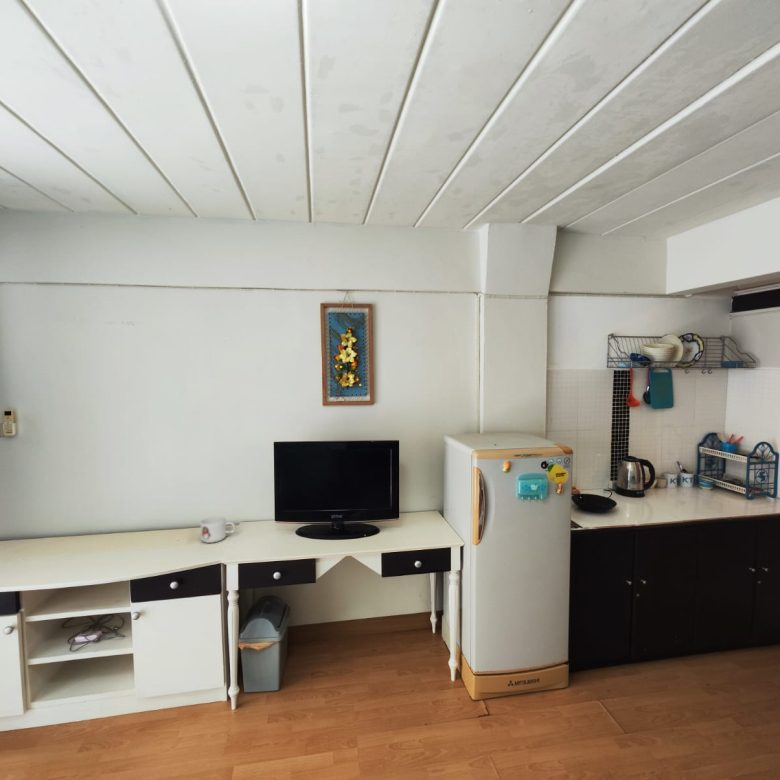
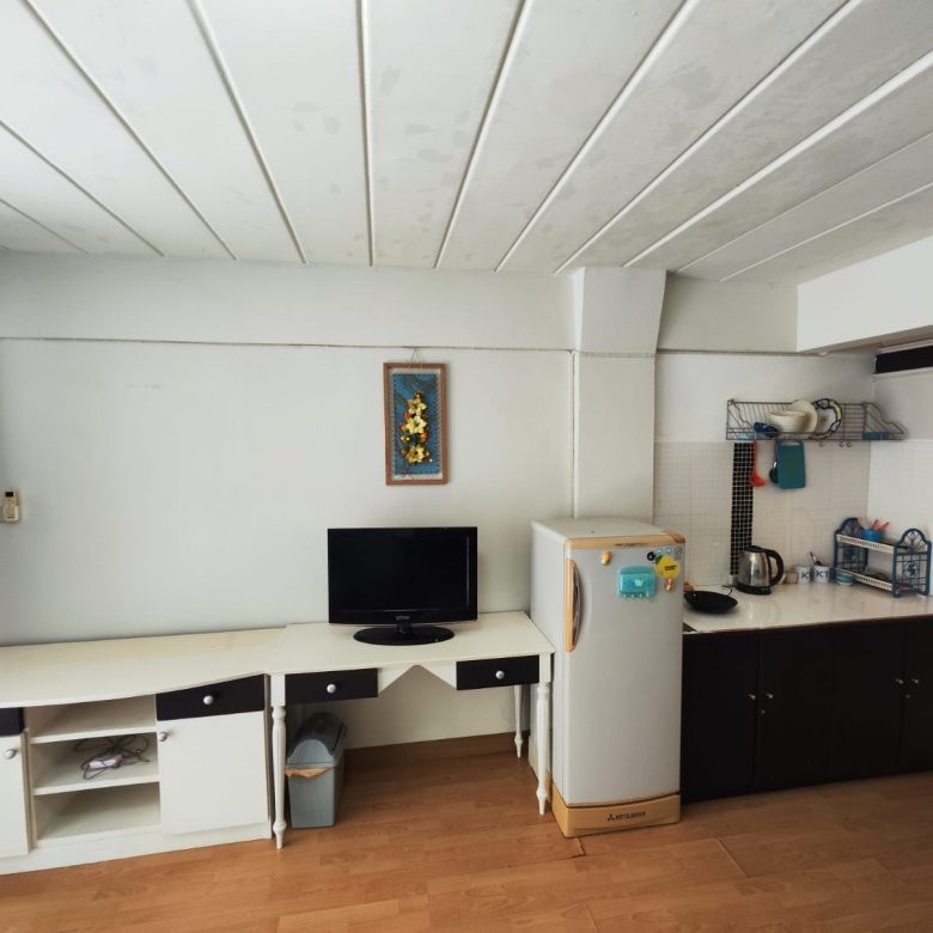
- mug (218, 529)
